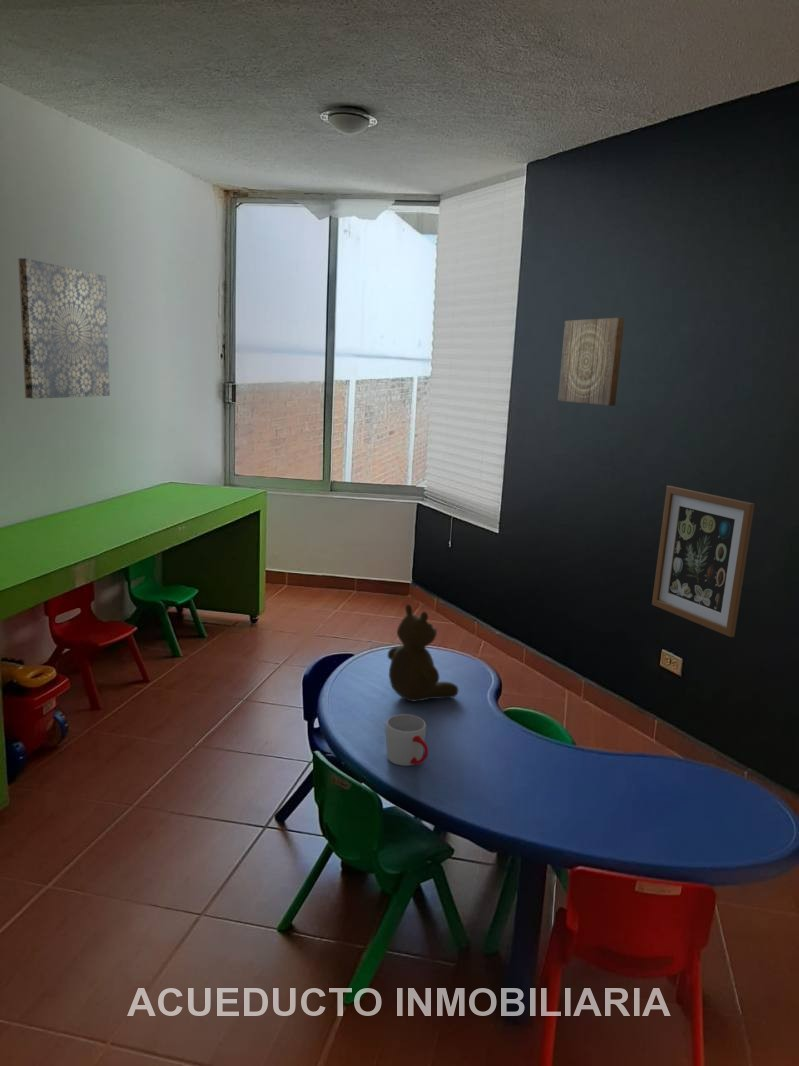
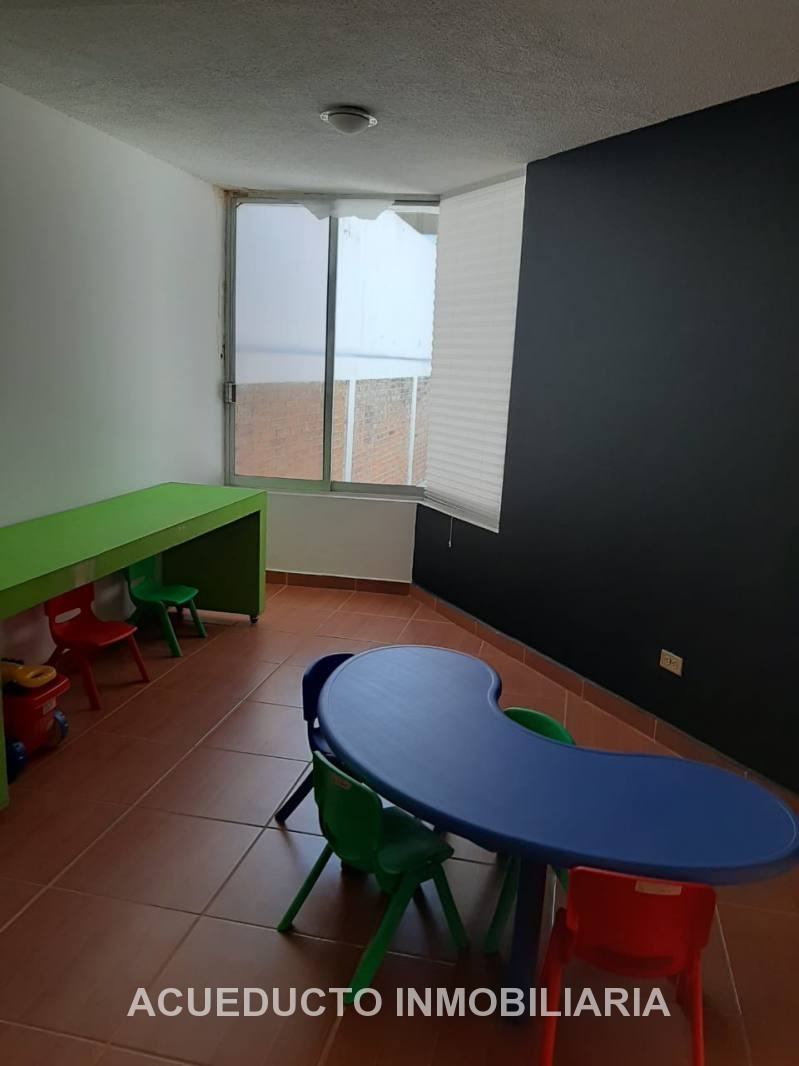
- wall art (589, 361)
- wall art (699, 558)
- mug (410, 744)
- wall art (68, 333)
- teddy bear (424, 651)
